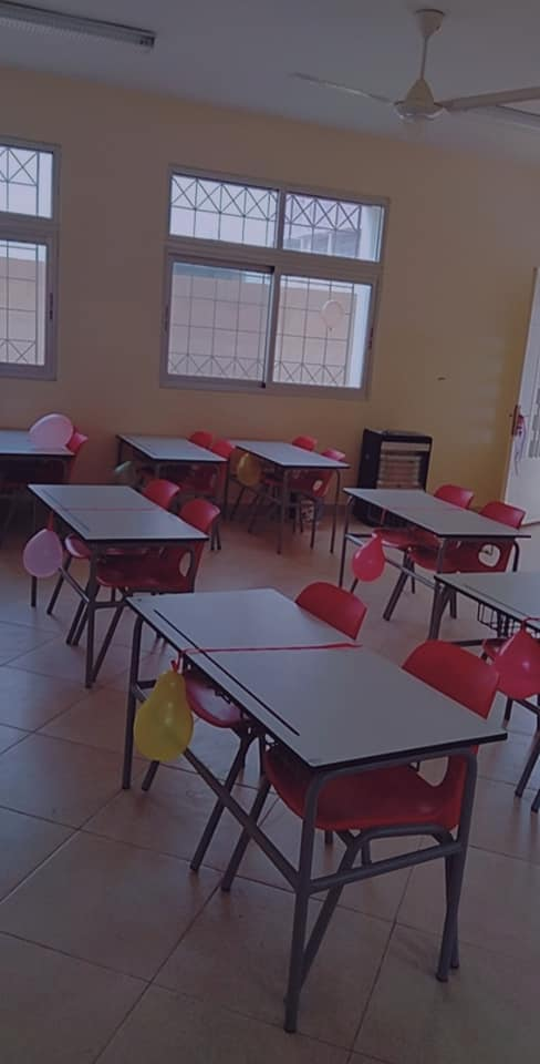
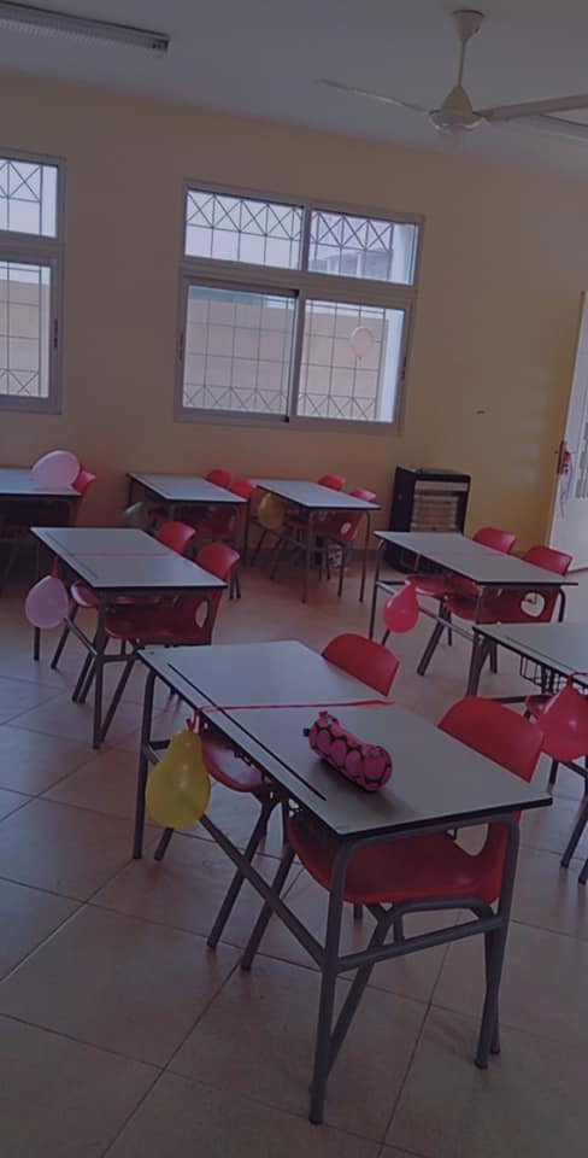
+ pencil case (348, 749)
